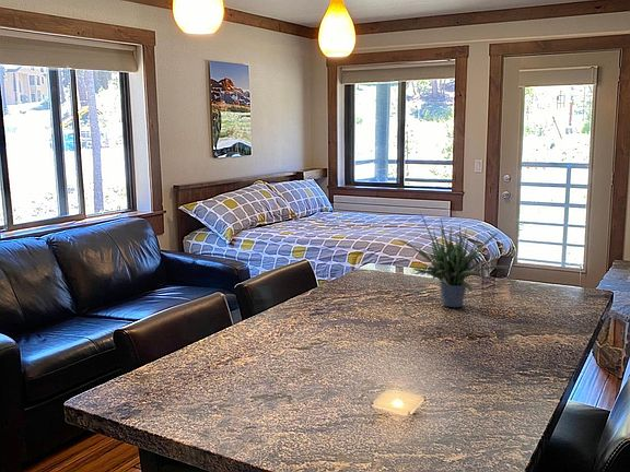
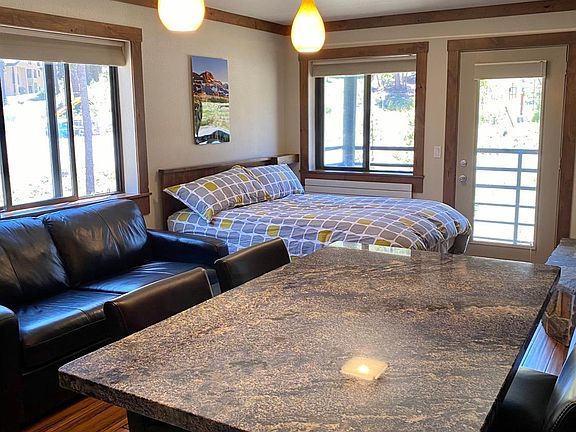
- potted plant (452, 257)
